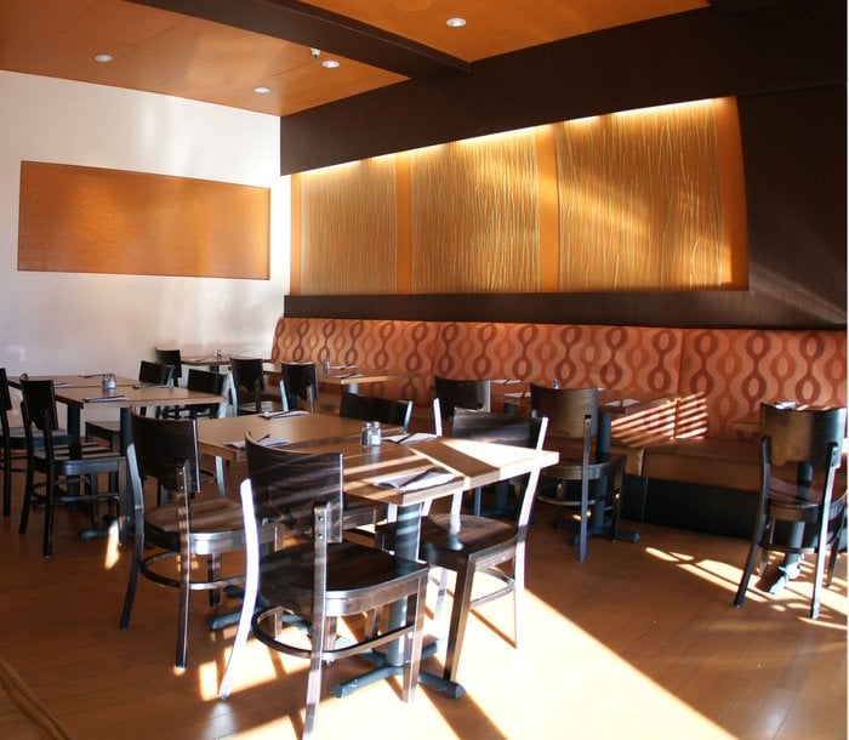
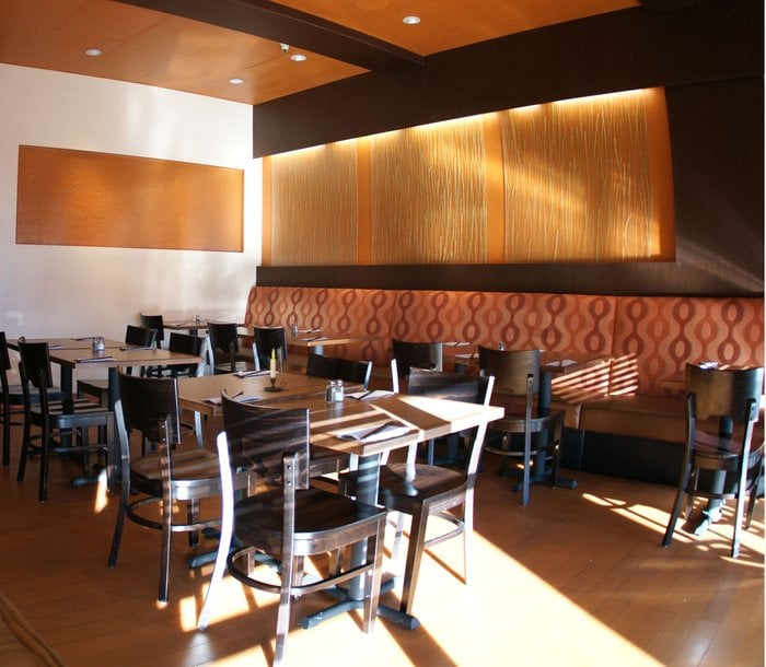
+ candle (275, 368)
